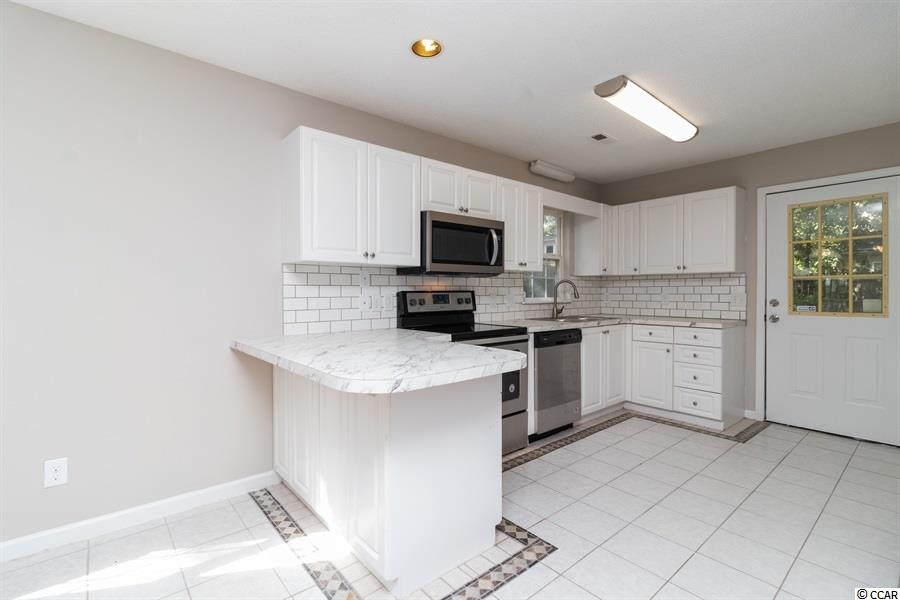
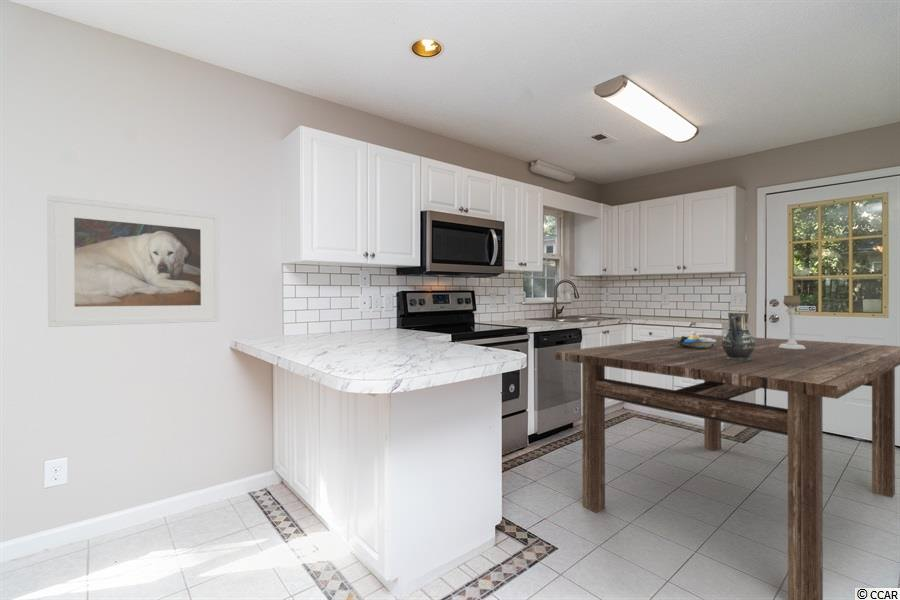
+ vase (738, 335)
+ decorative bowl (689, 338)
+ dining table (743, 424)
+ candle holder (791, 321)
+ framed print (142, 265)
